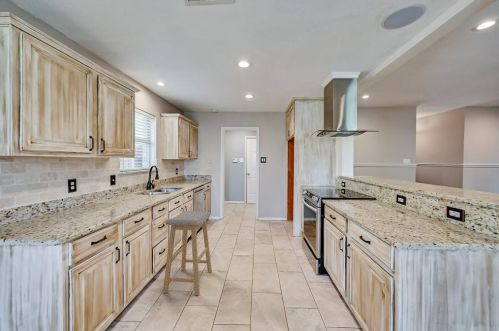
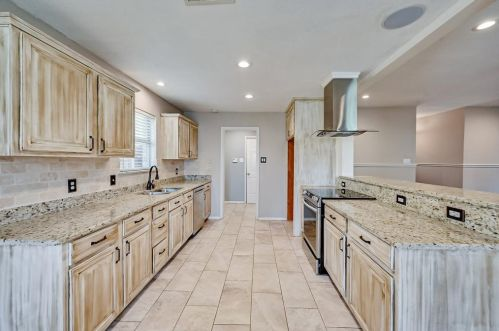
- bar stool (192, 248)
